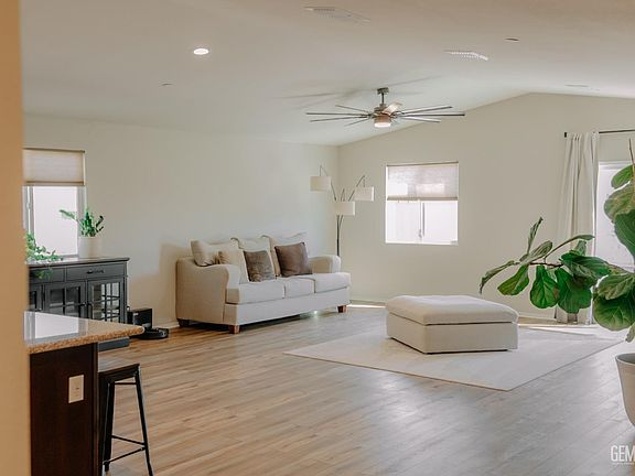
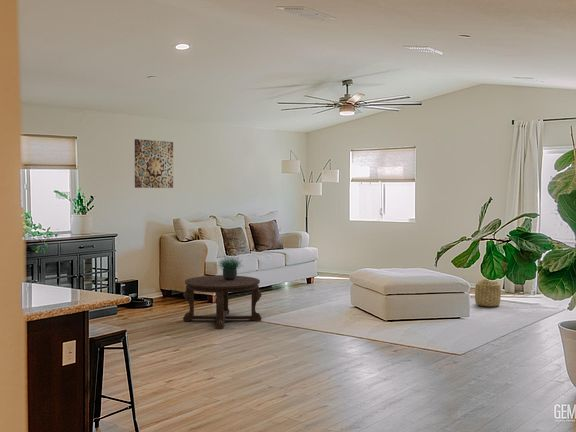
+ basket (487, 291)
+ wall art (154, 164)
+ coffee table (222, 300)
+ potted plant (230, 263)
